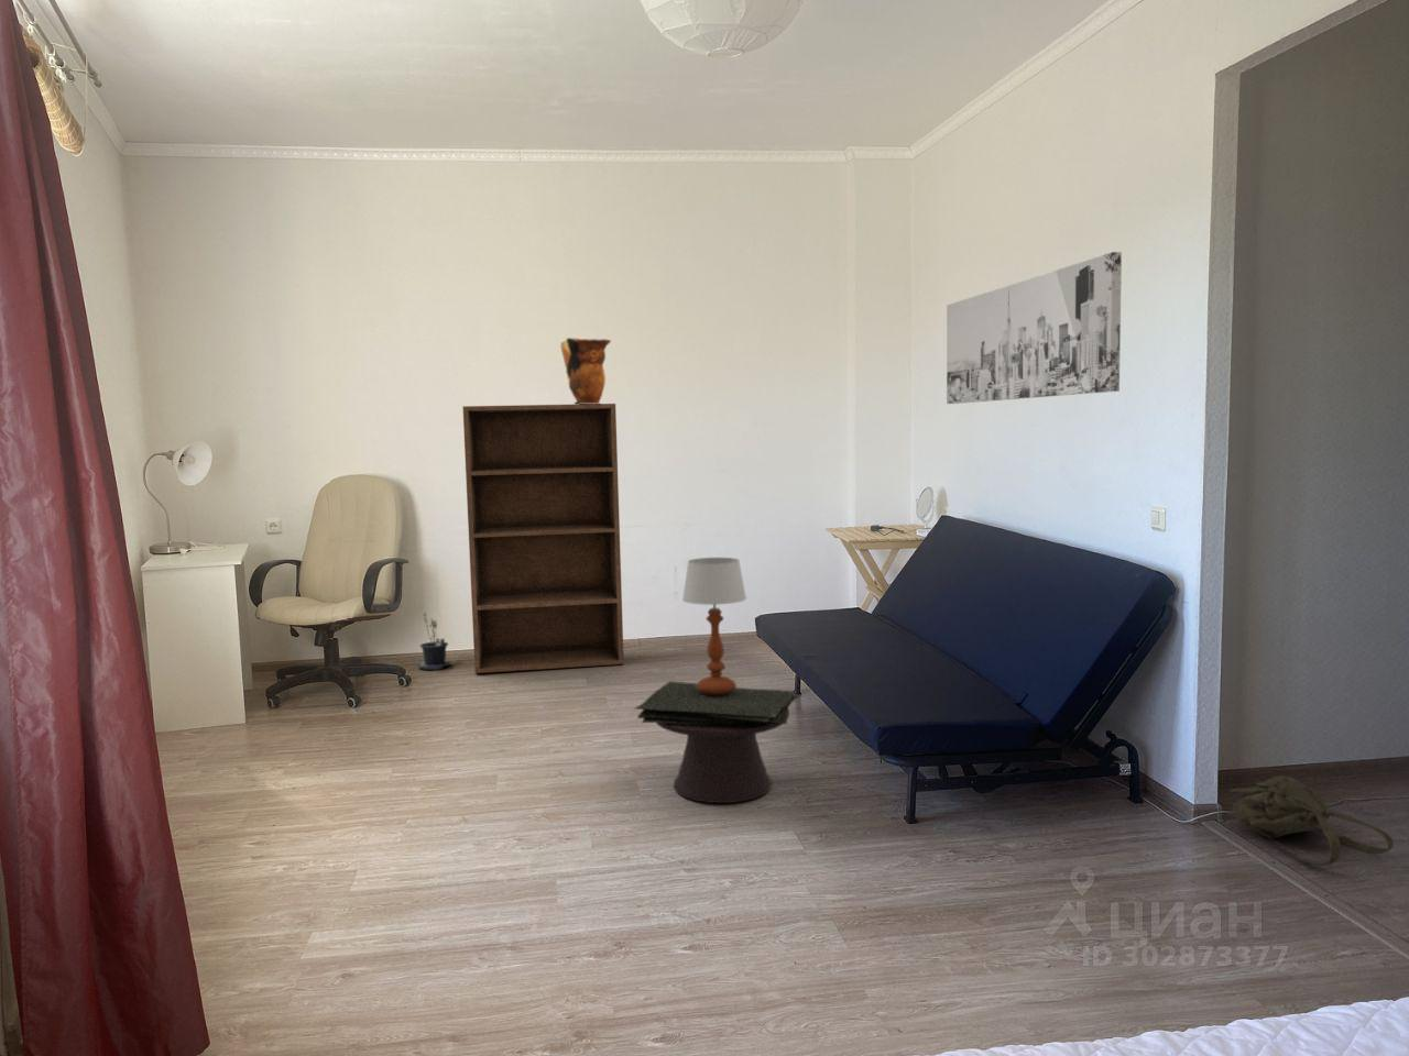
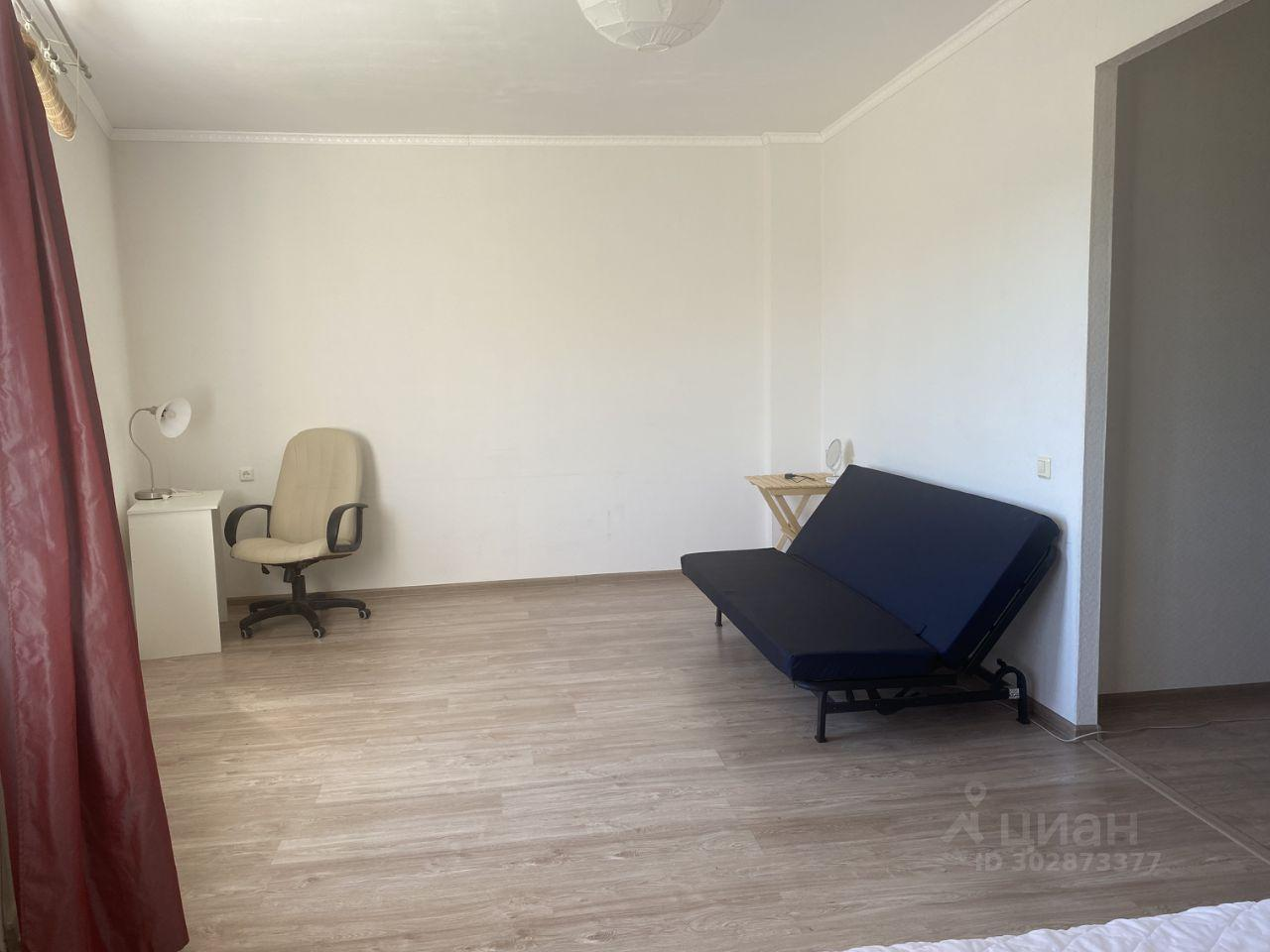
- backpack (1301, 812)
- table lamp (714, 632)
- bookshelf (544, 535)
- side table (719, 740)
- potted plant (430, 639)
- decorative vase (587, 370)
- wall art (1018, 341)
